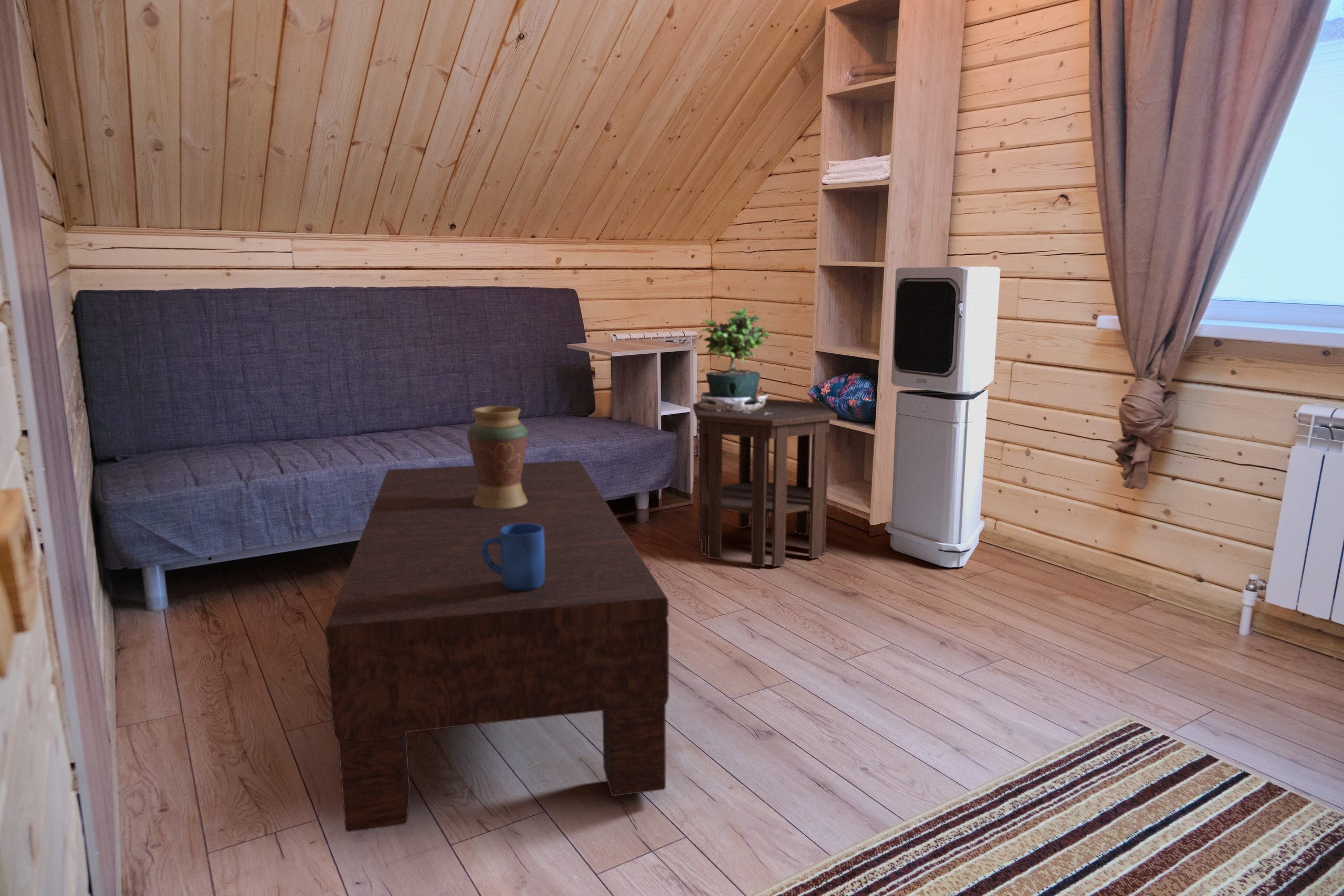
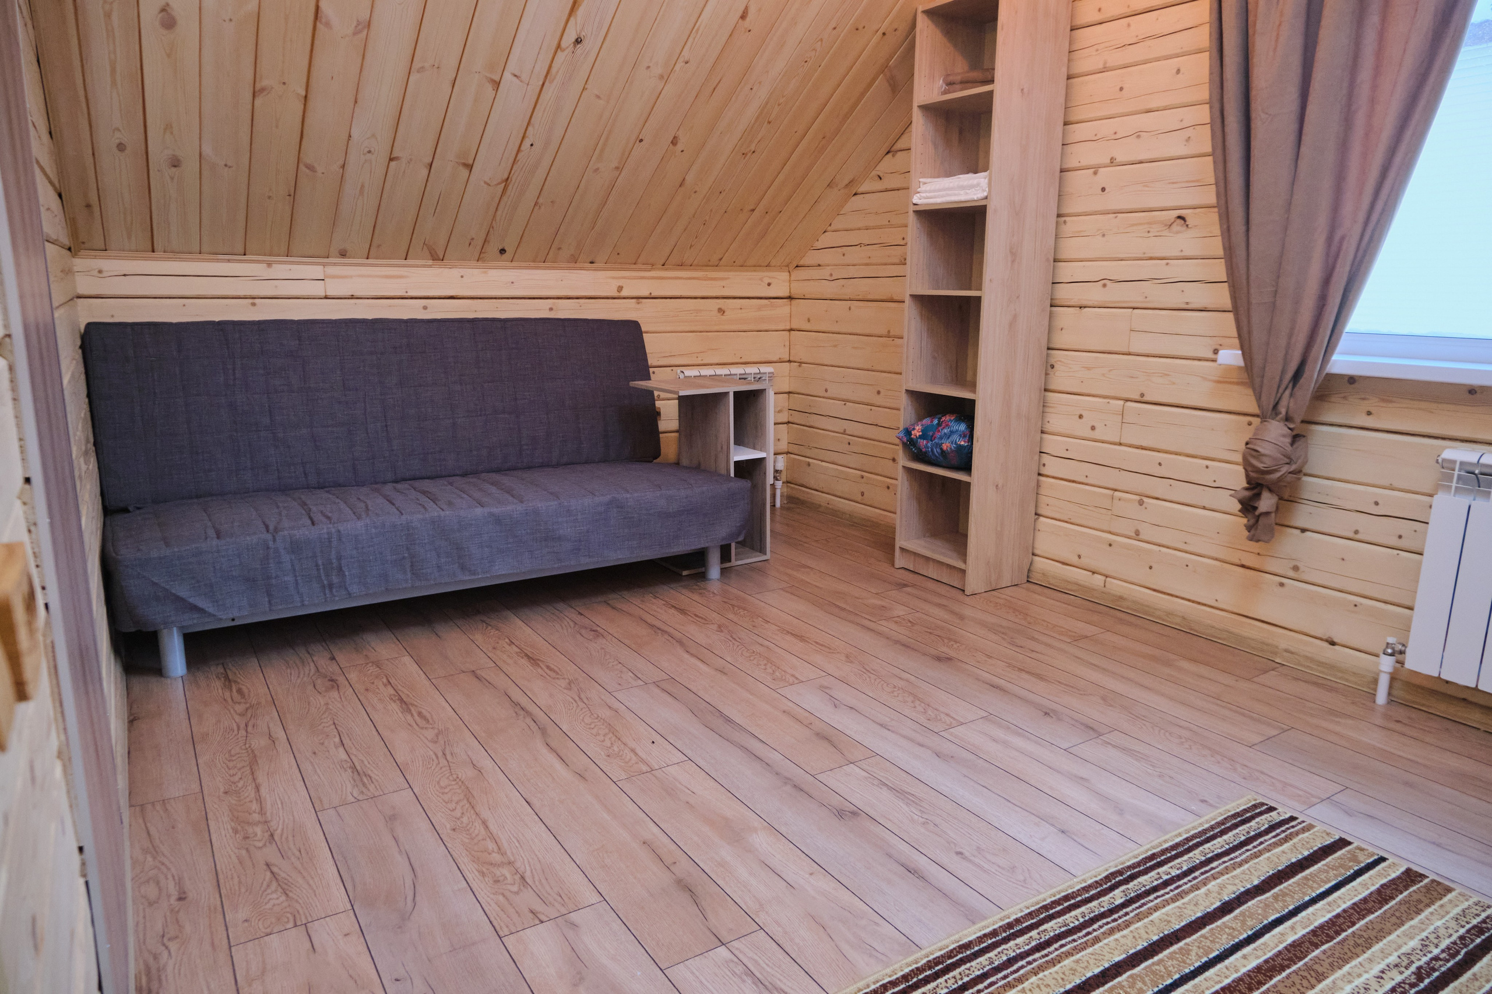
- air purifier (954, 413)
- decorative vase (498, 455)
- side table (761, 478)
- potted plant (738, 357)
- mug (513, 556)
- coffee table (495, 593)
